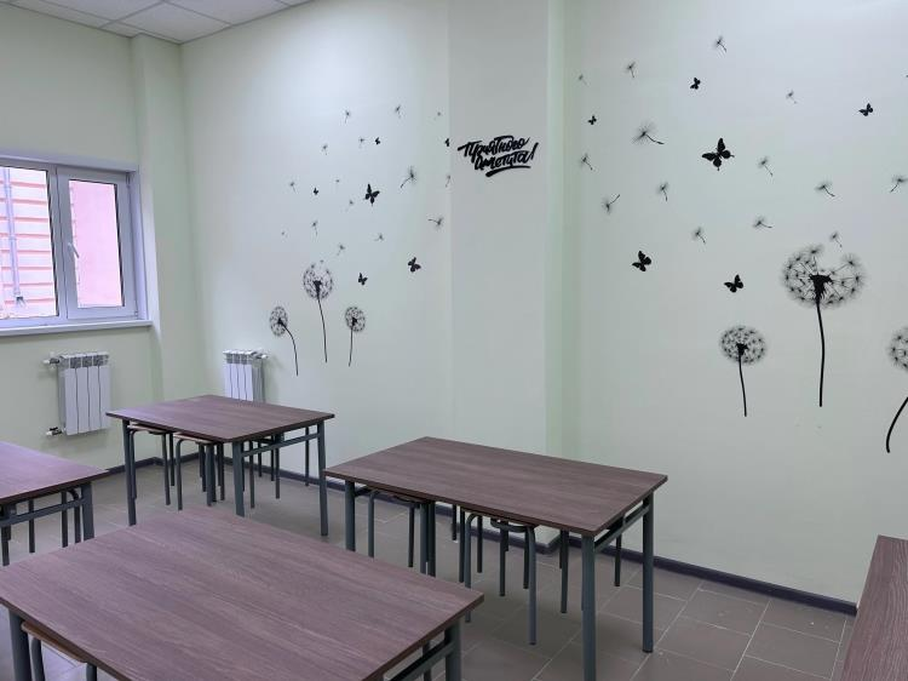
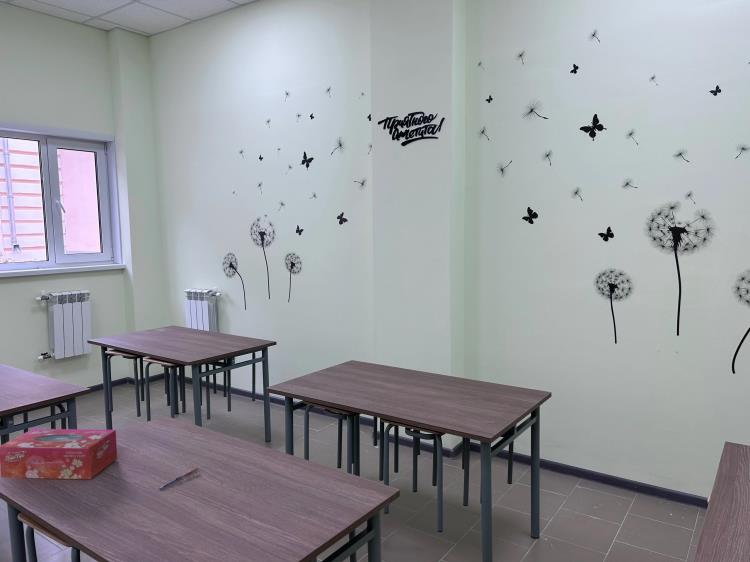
+ pen (179, 477)
+ tissue box (60, 452)
